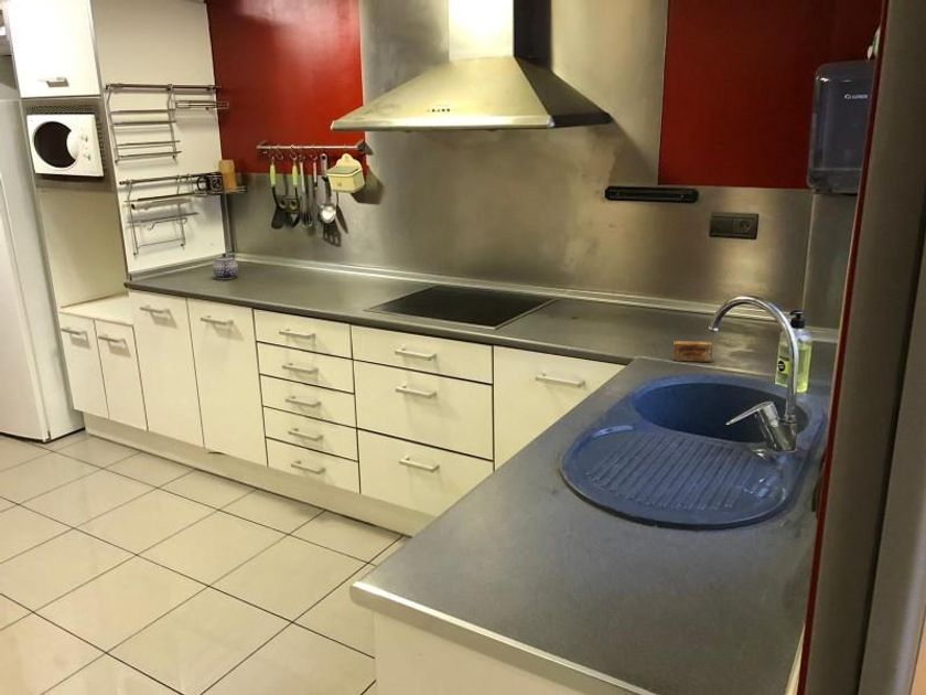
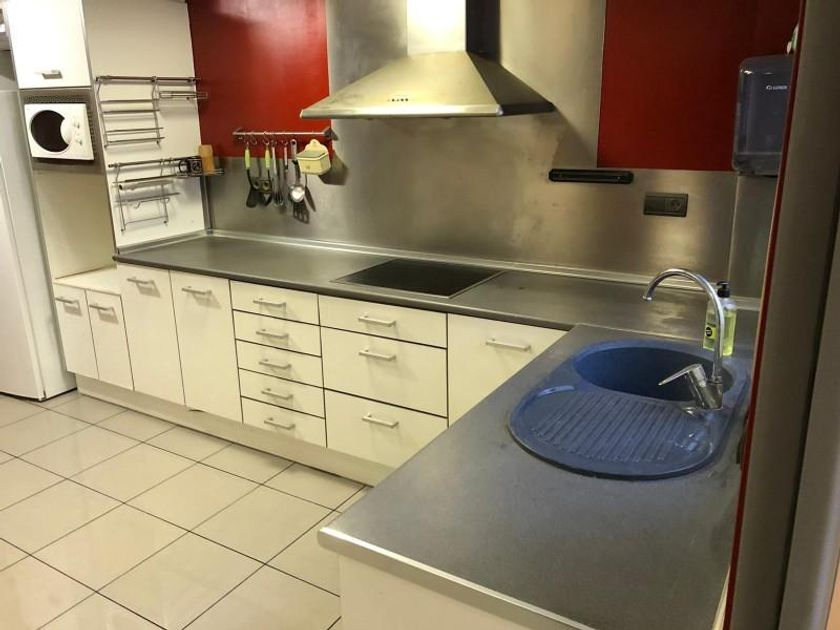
- teapot (225, 265)
- soap bar (692, 351)
